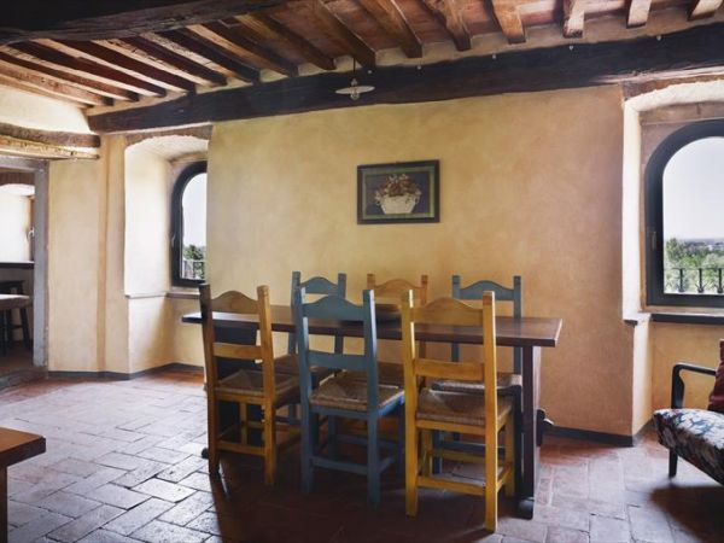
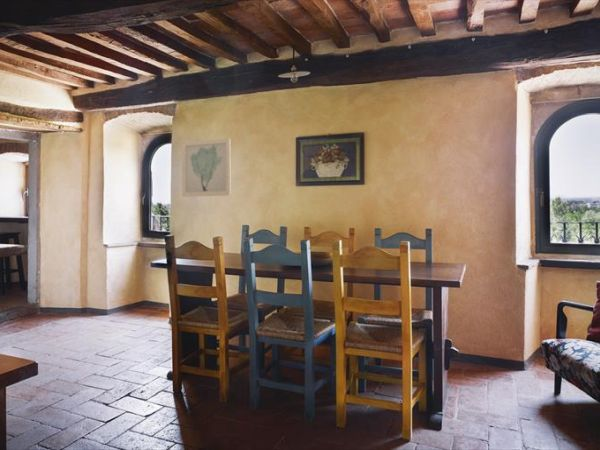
+ wall art (205, 168)
